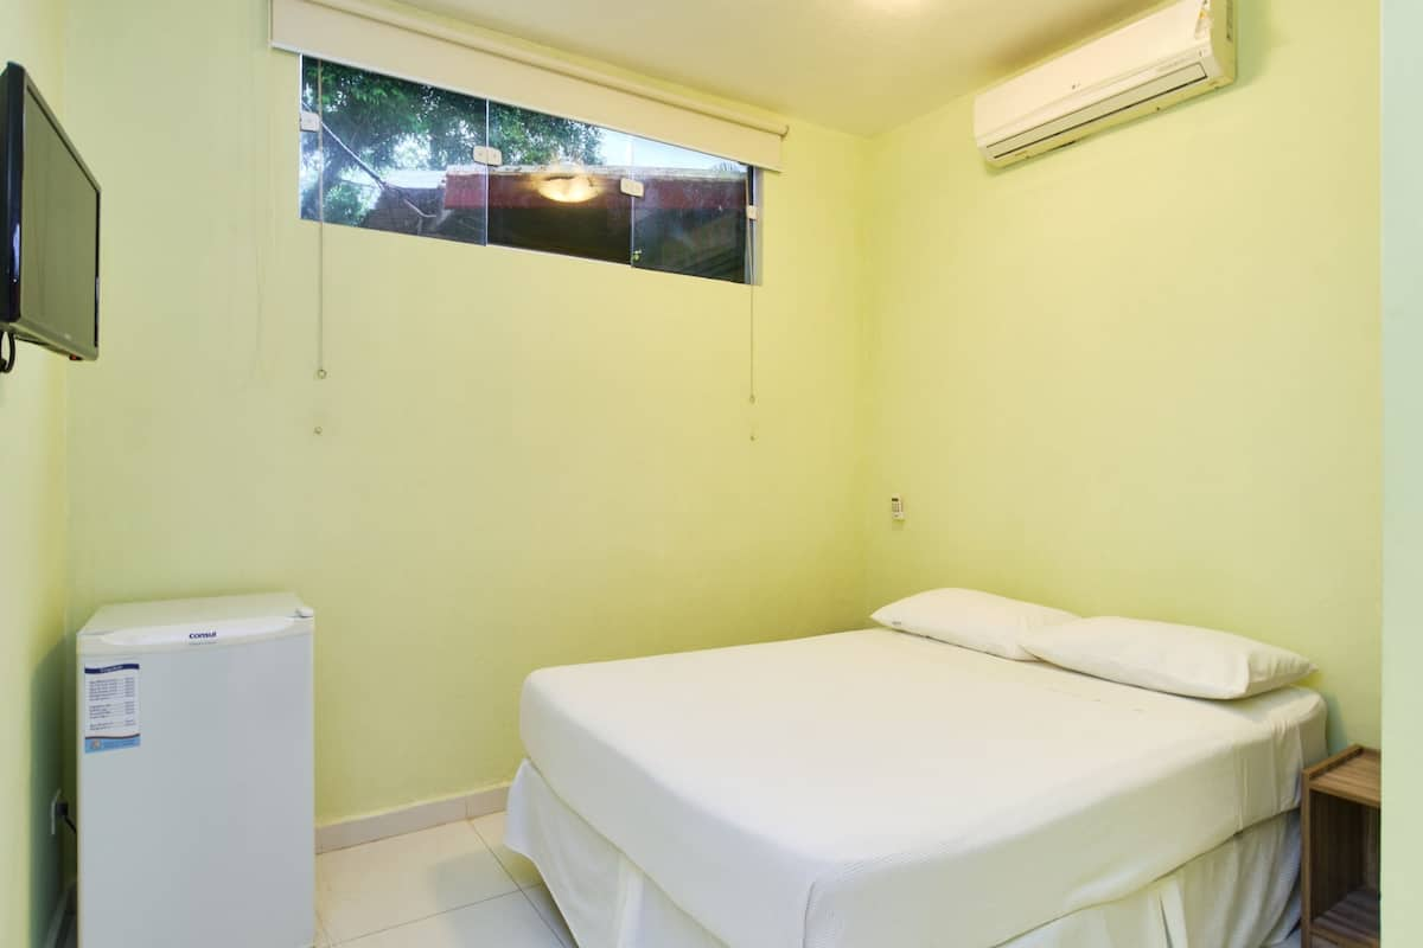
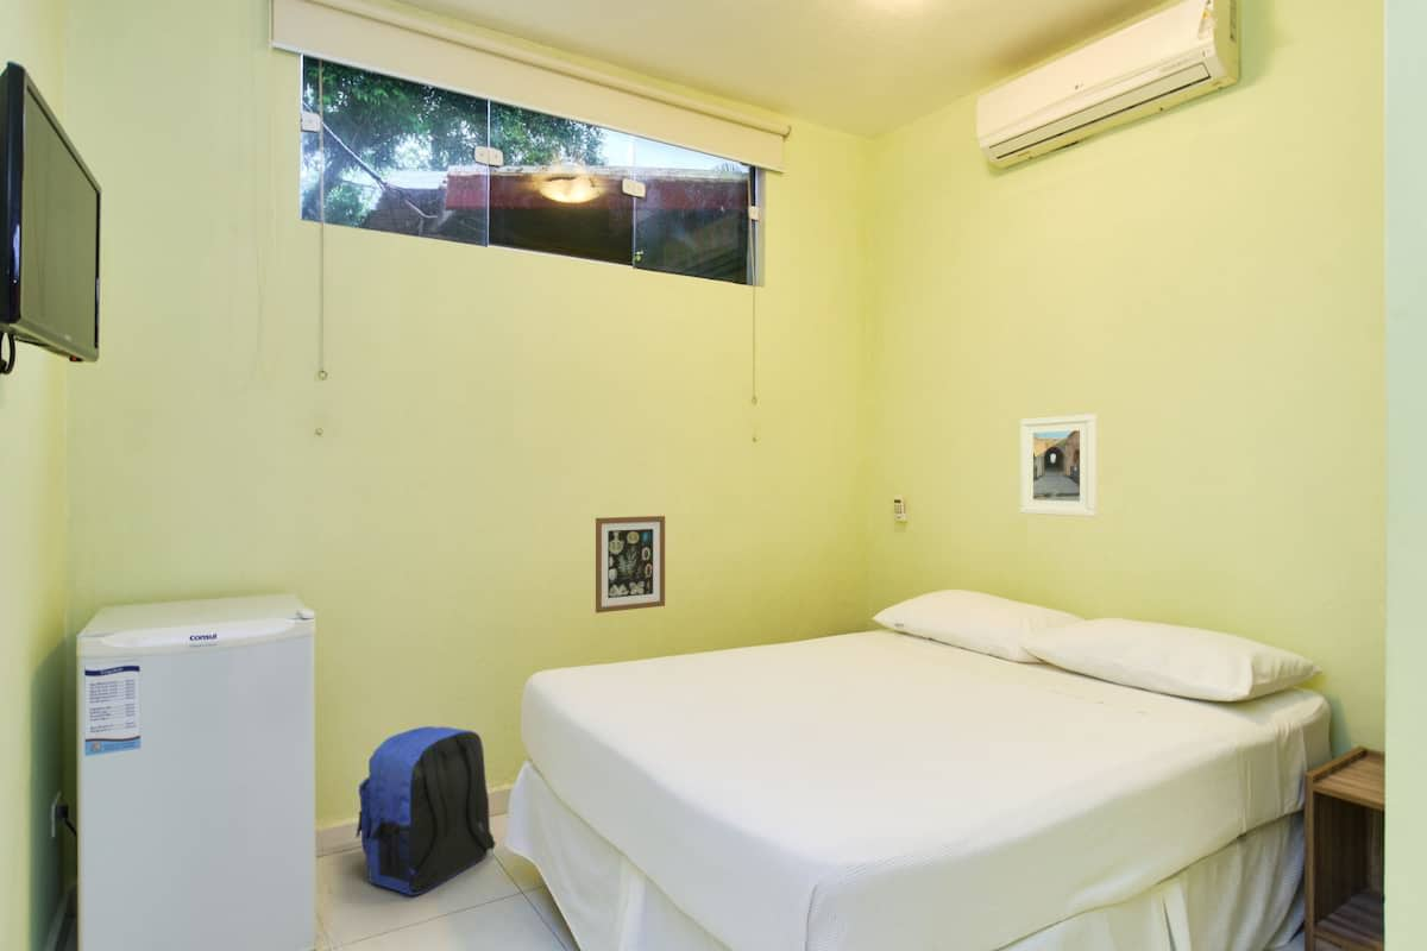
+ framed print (1056, 466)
+ wall art (630, 562)
+ backpack (417, 798)
